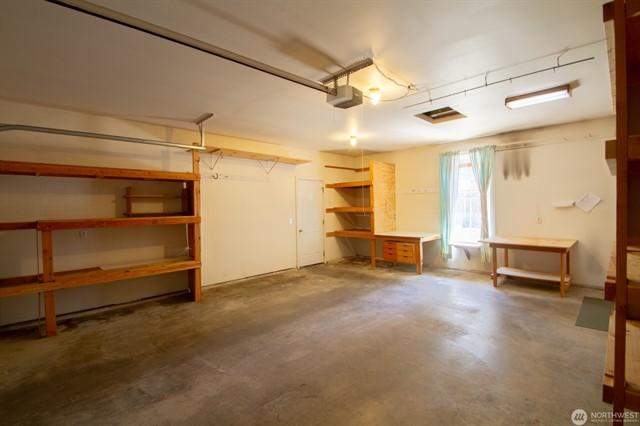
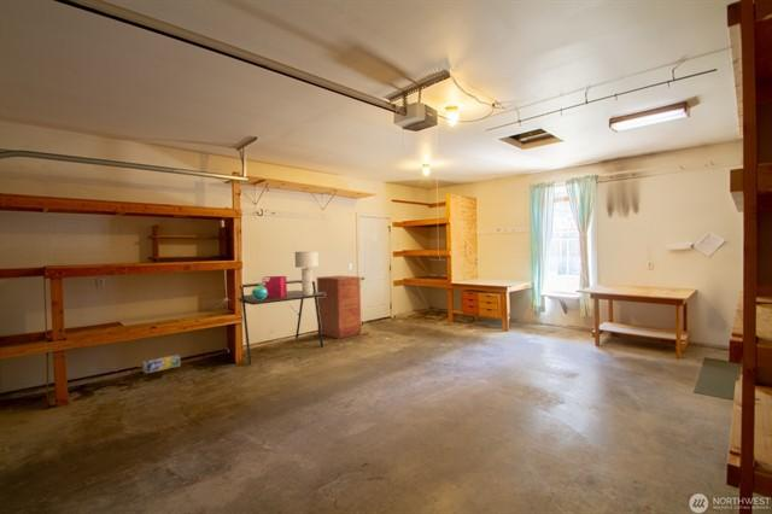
+ box (162, 363)
+ globe (258, 288)
+ filing cabinet (339, 305)
+ storage bin (274, 286)
+ desk (273, 302)
+ lamp (306, 273)
